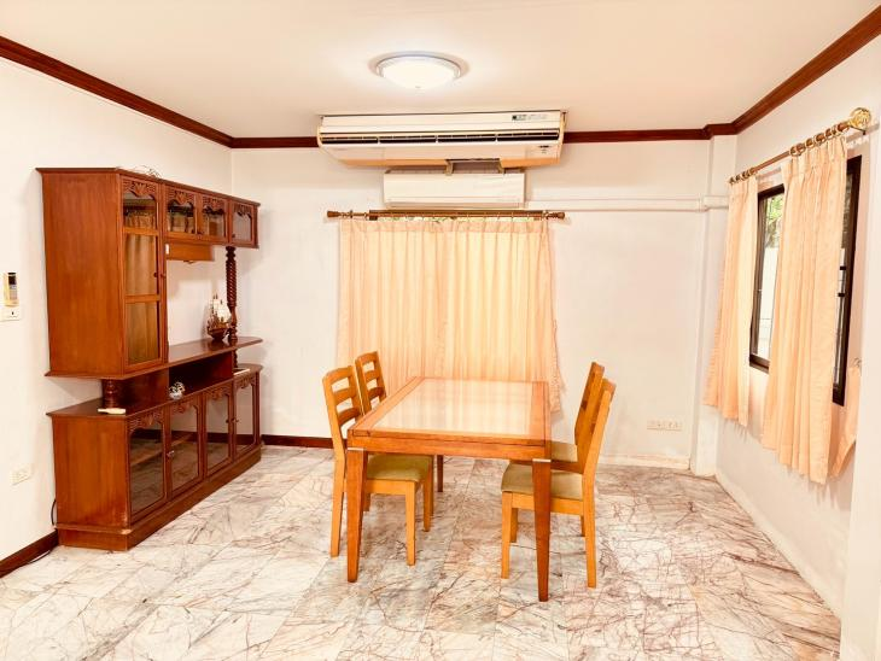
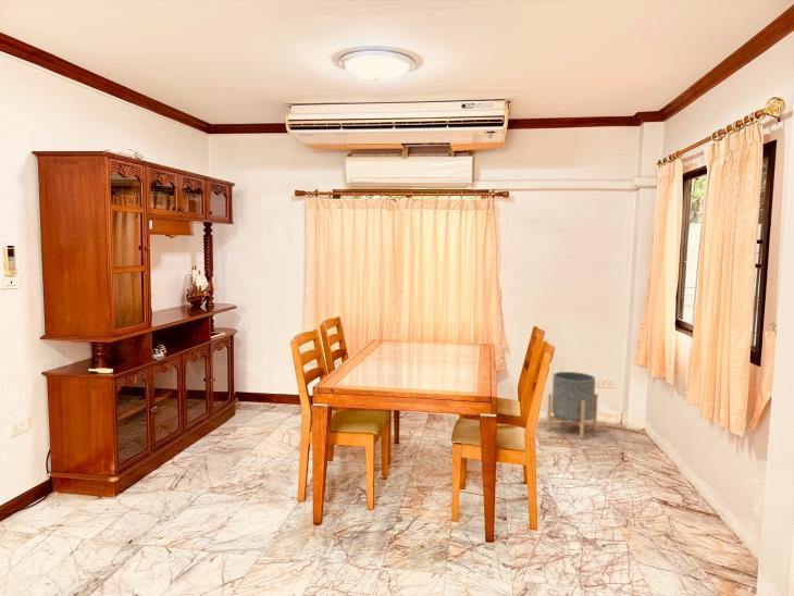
+ planter (572, 402)
